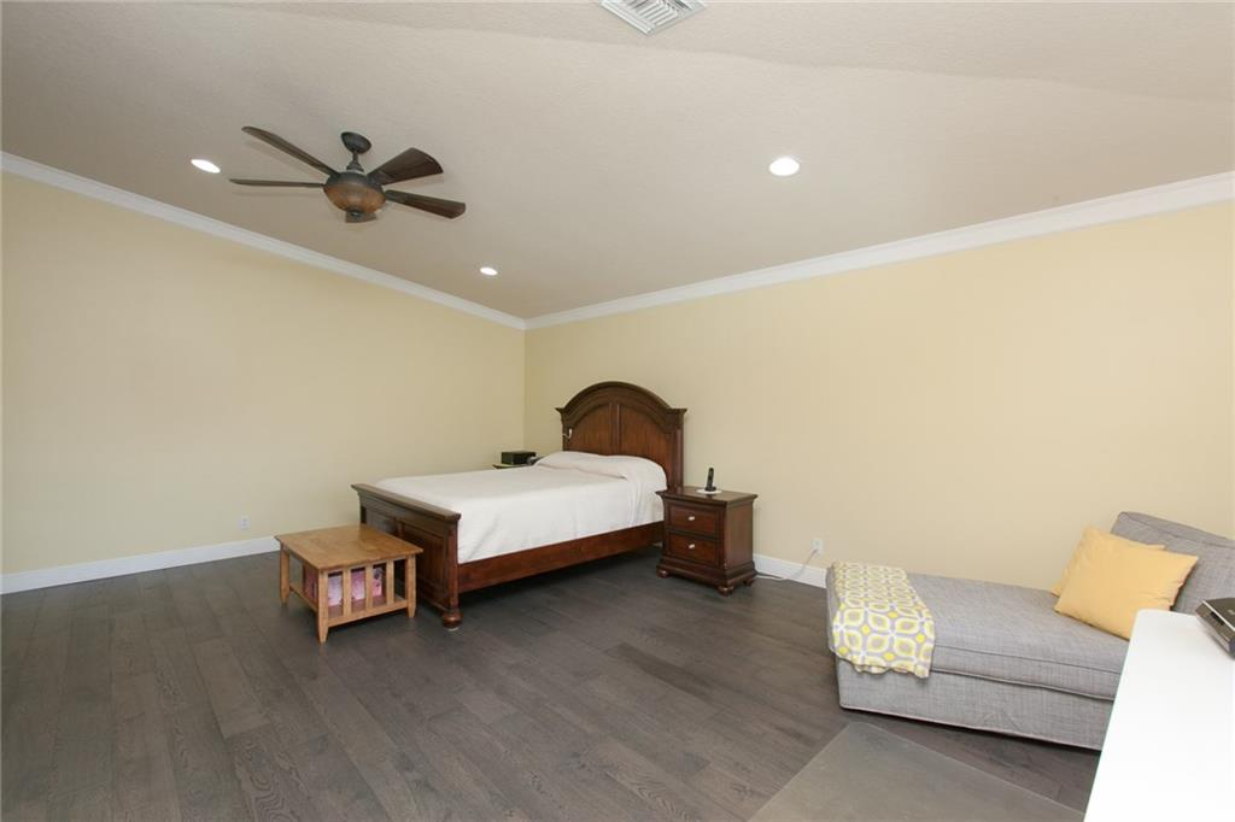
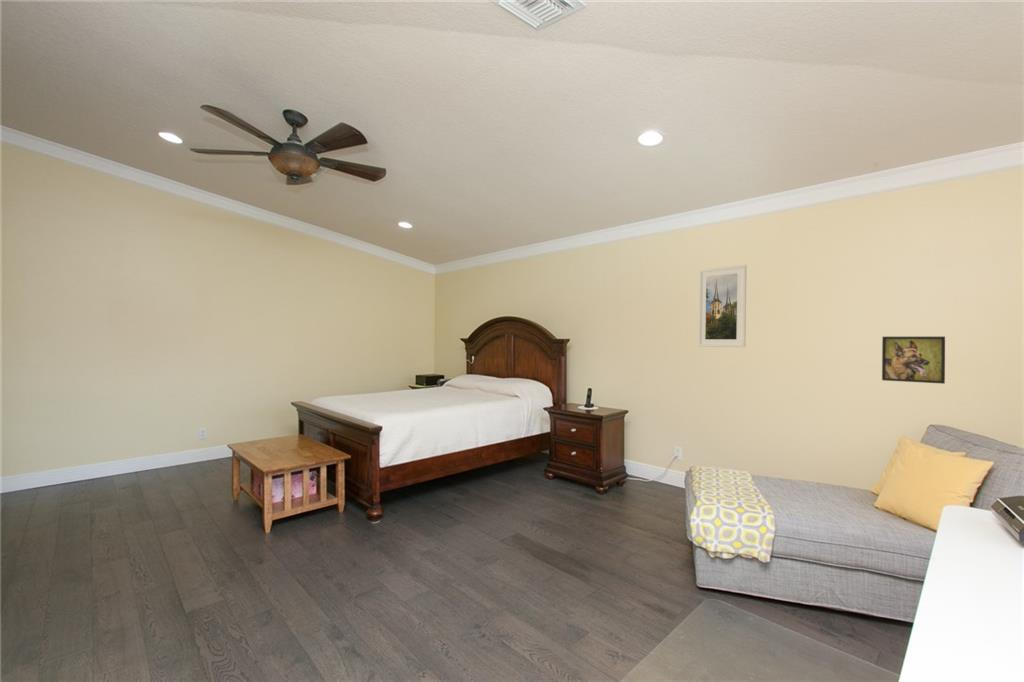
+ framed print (912, 359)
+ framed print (721, 307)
